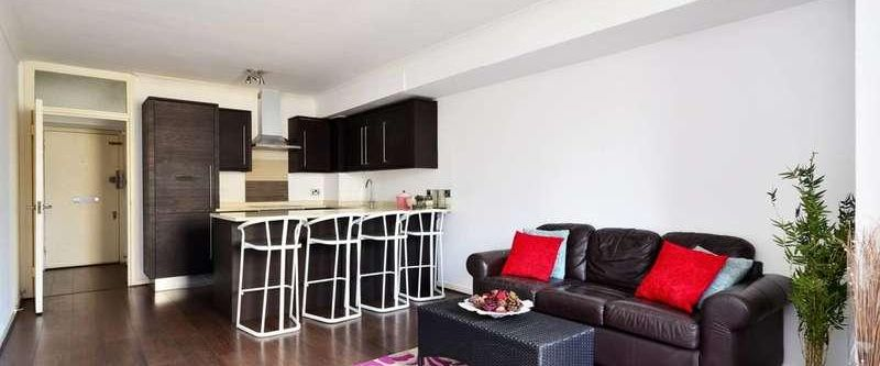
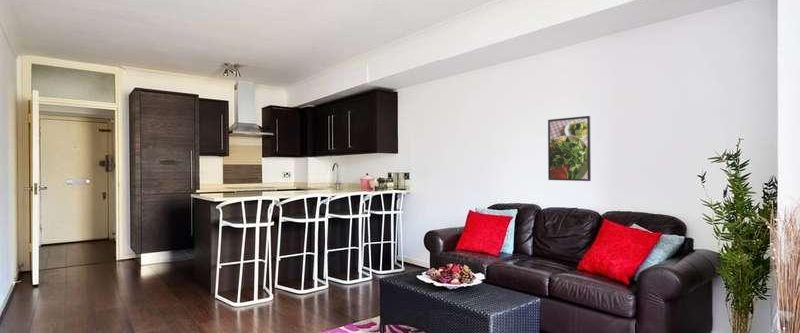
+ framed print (568, 149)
